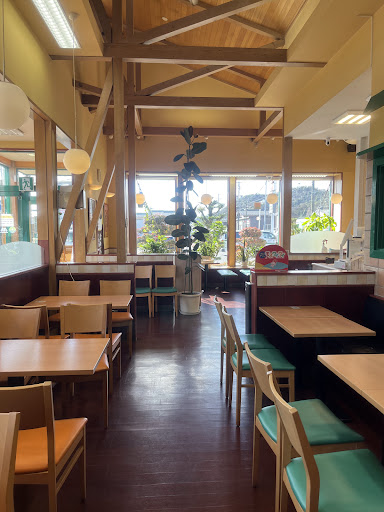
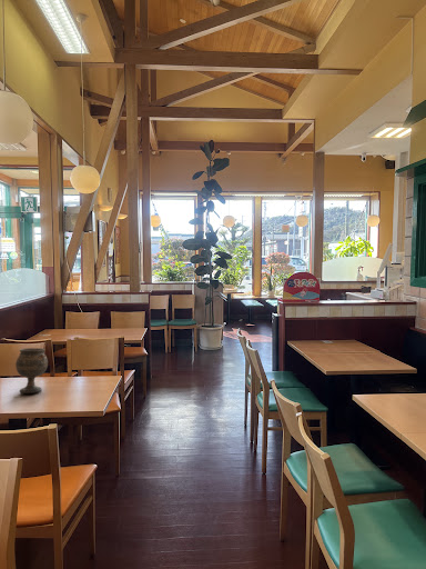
+ goblet (31, 369)
